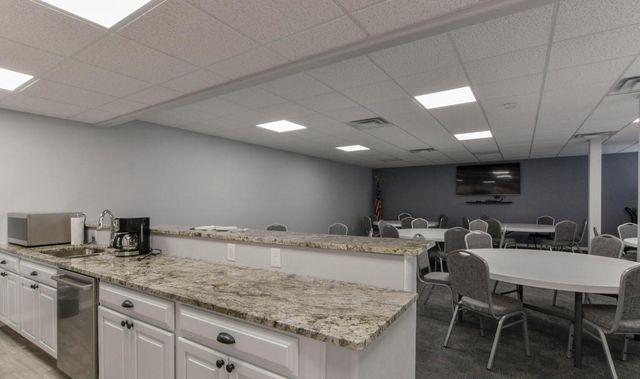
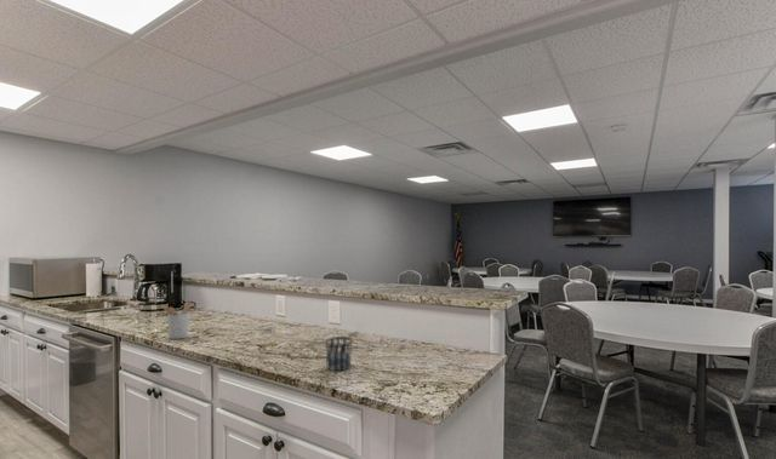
+ utensil holder (175, 320)
+ cup (338, 354)
